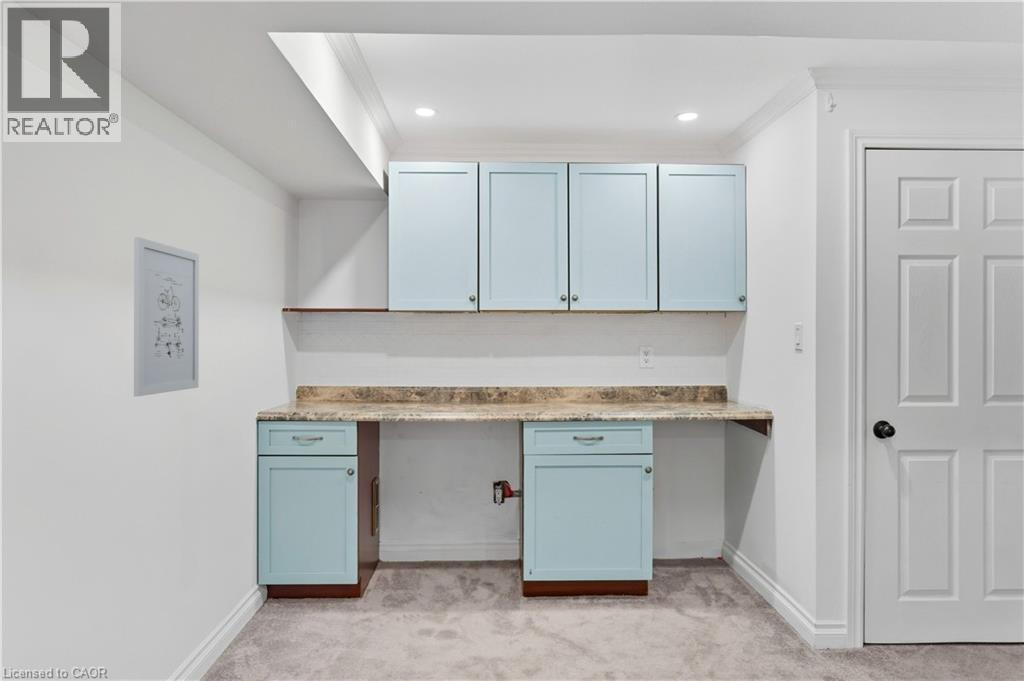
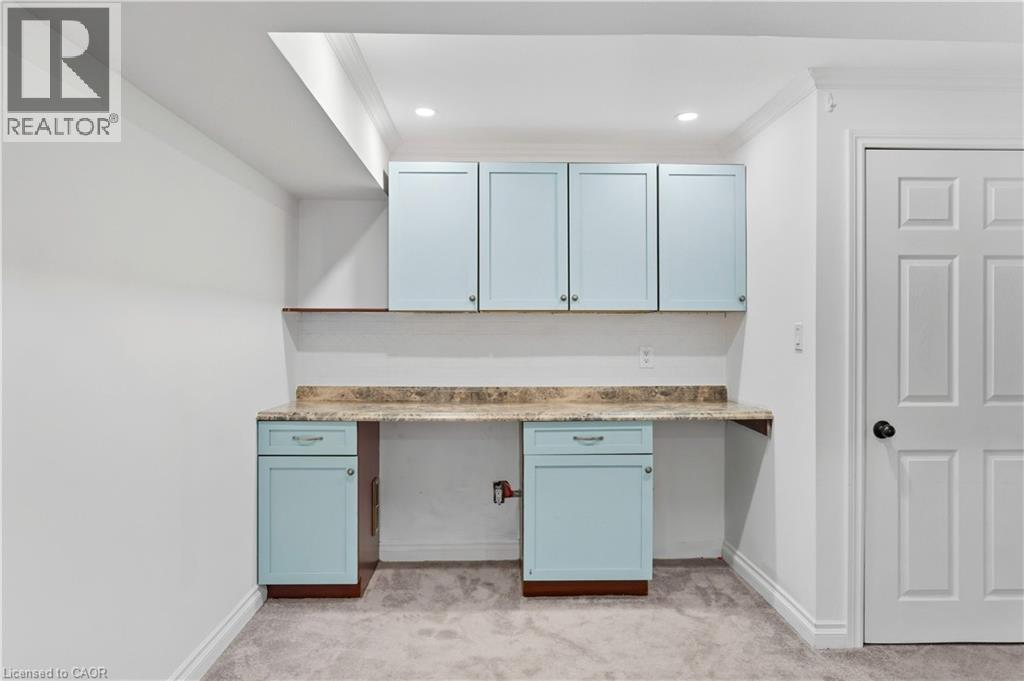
- wall art (169, 318)
